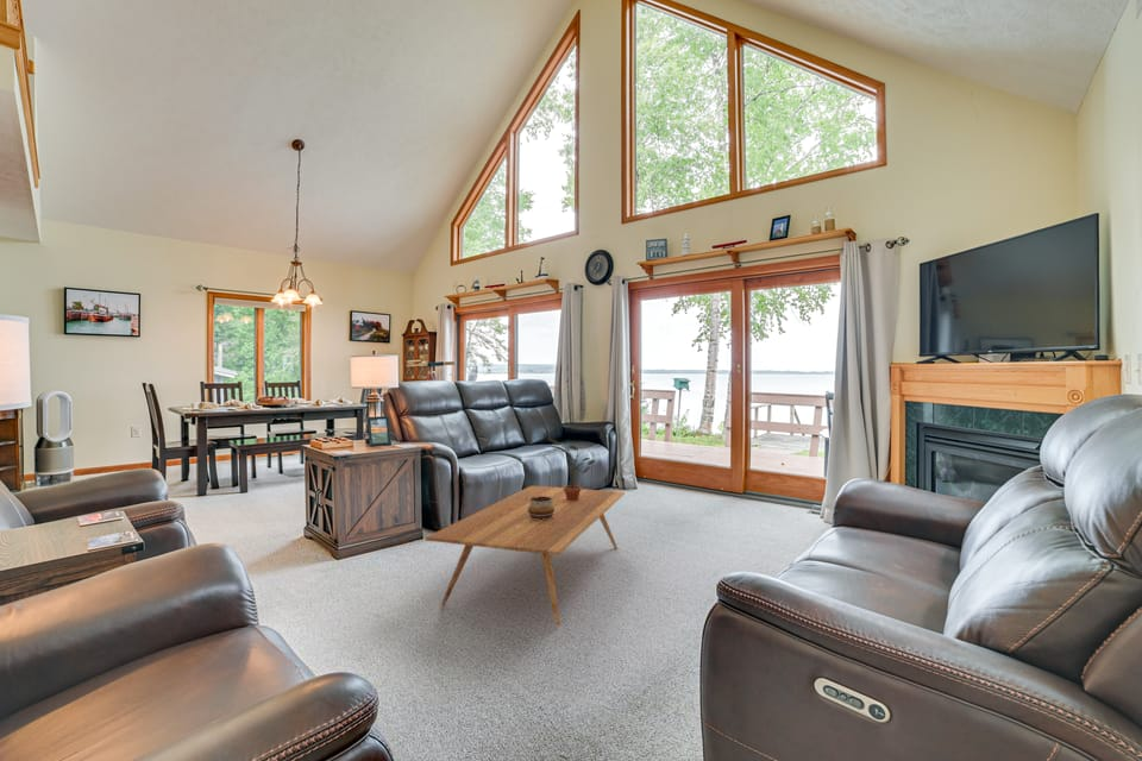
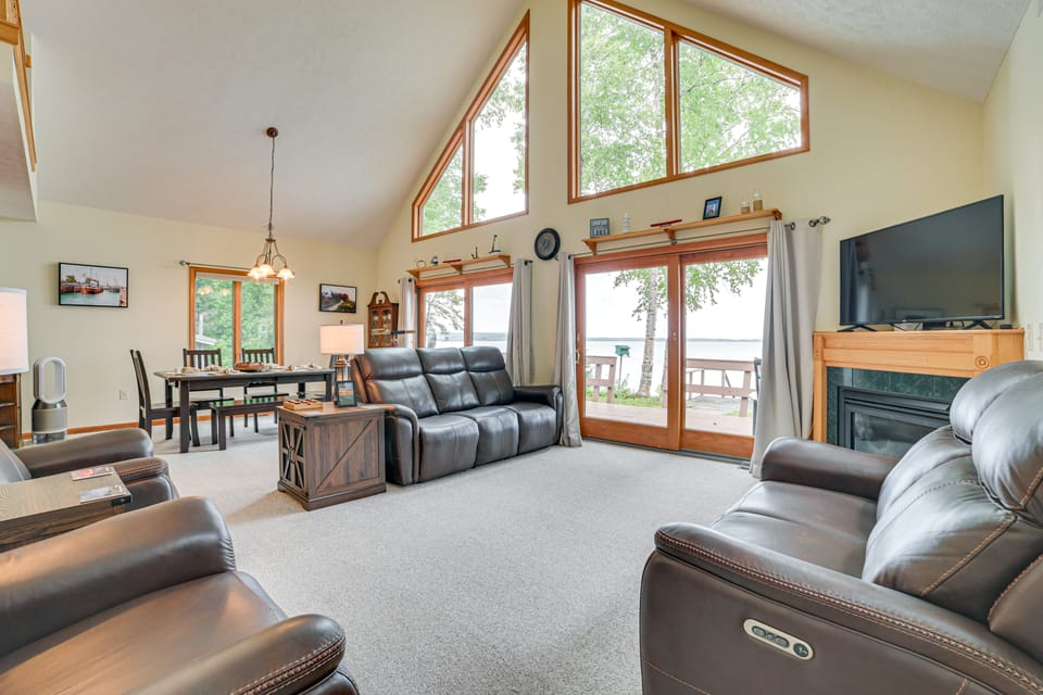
- potted plant (569, 467)
- decorative bowl (541, 507)
- coffee table (541, 541)
